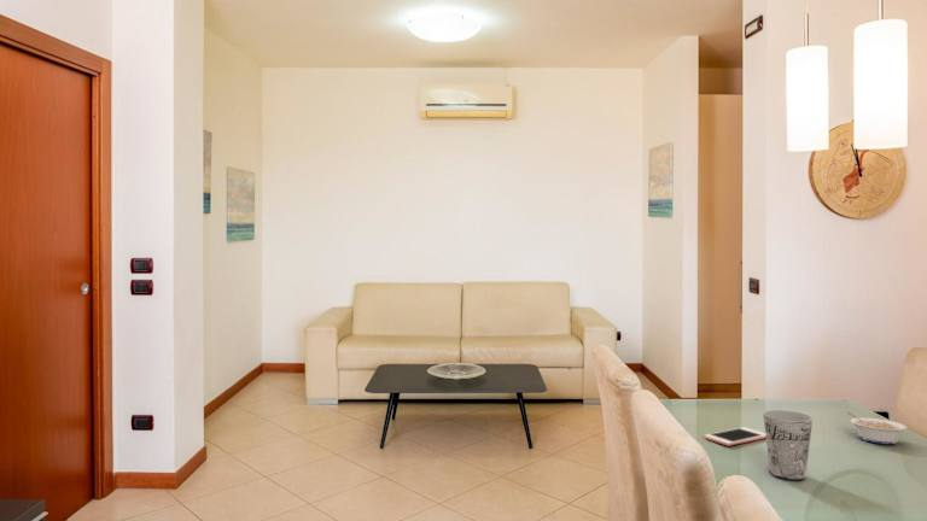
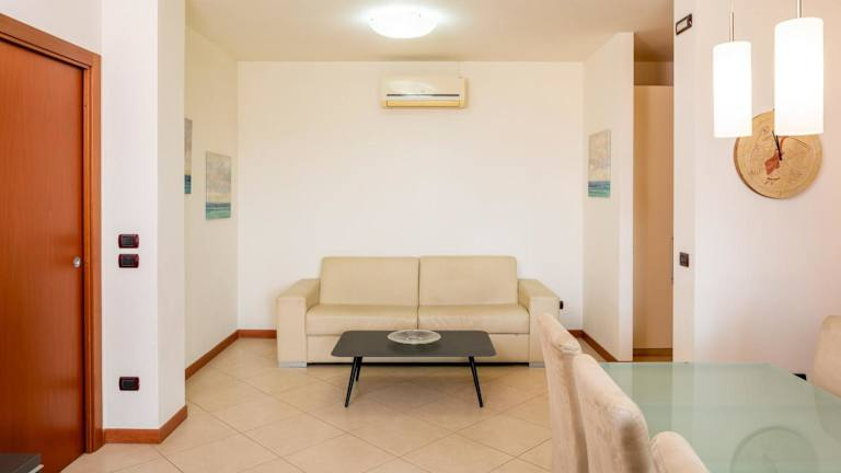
- cup (787, 444)
- legume (875, 429)
- cell phone (736, 435)
